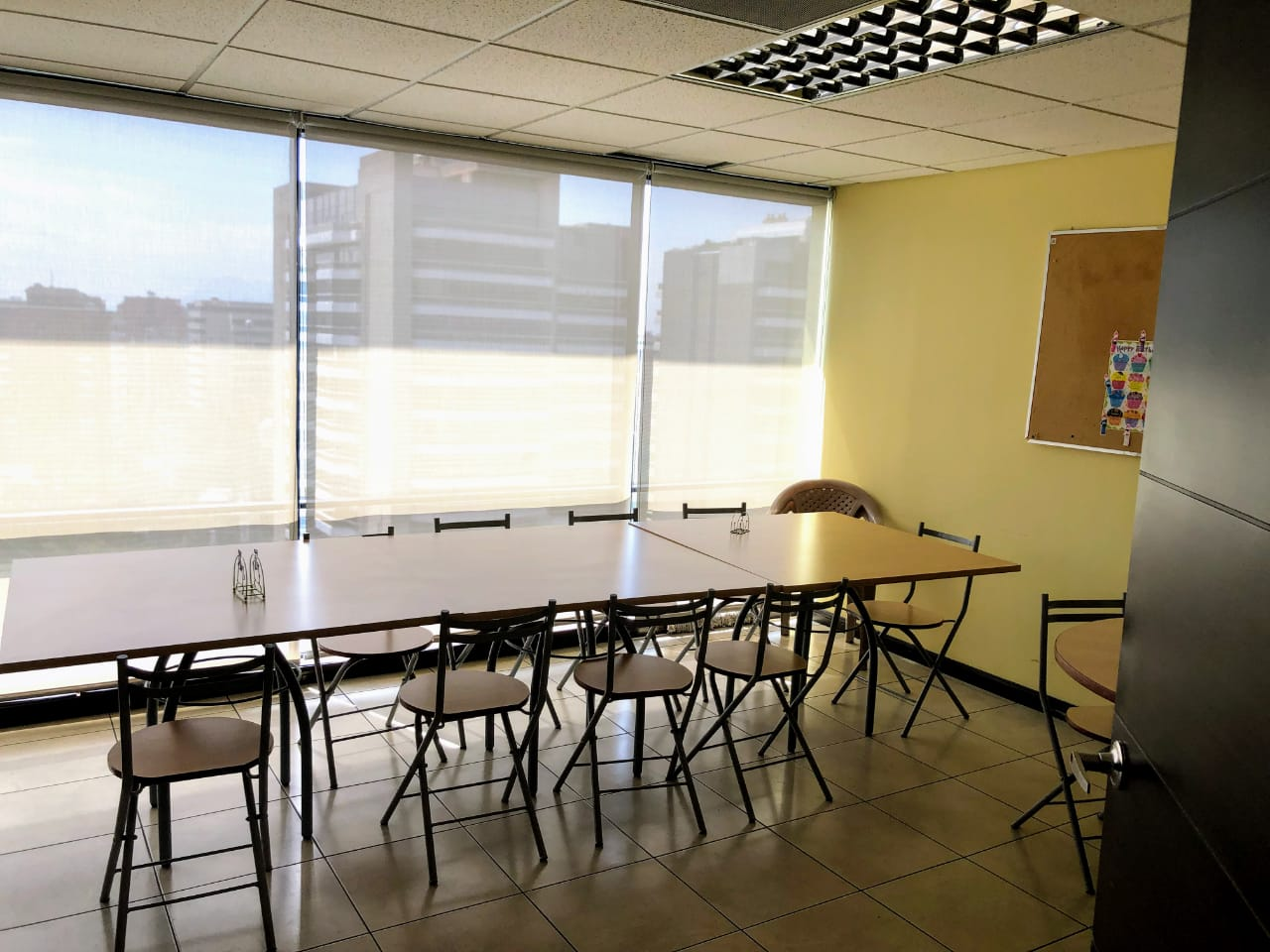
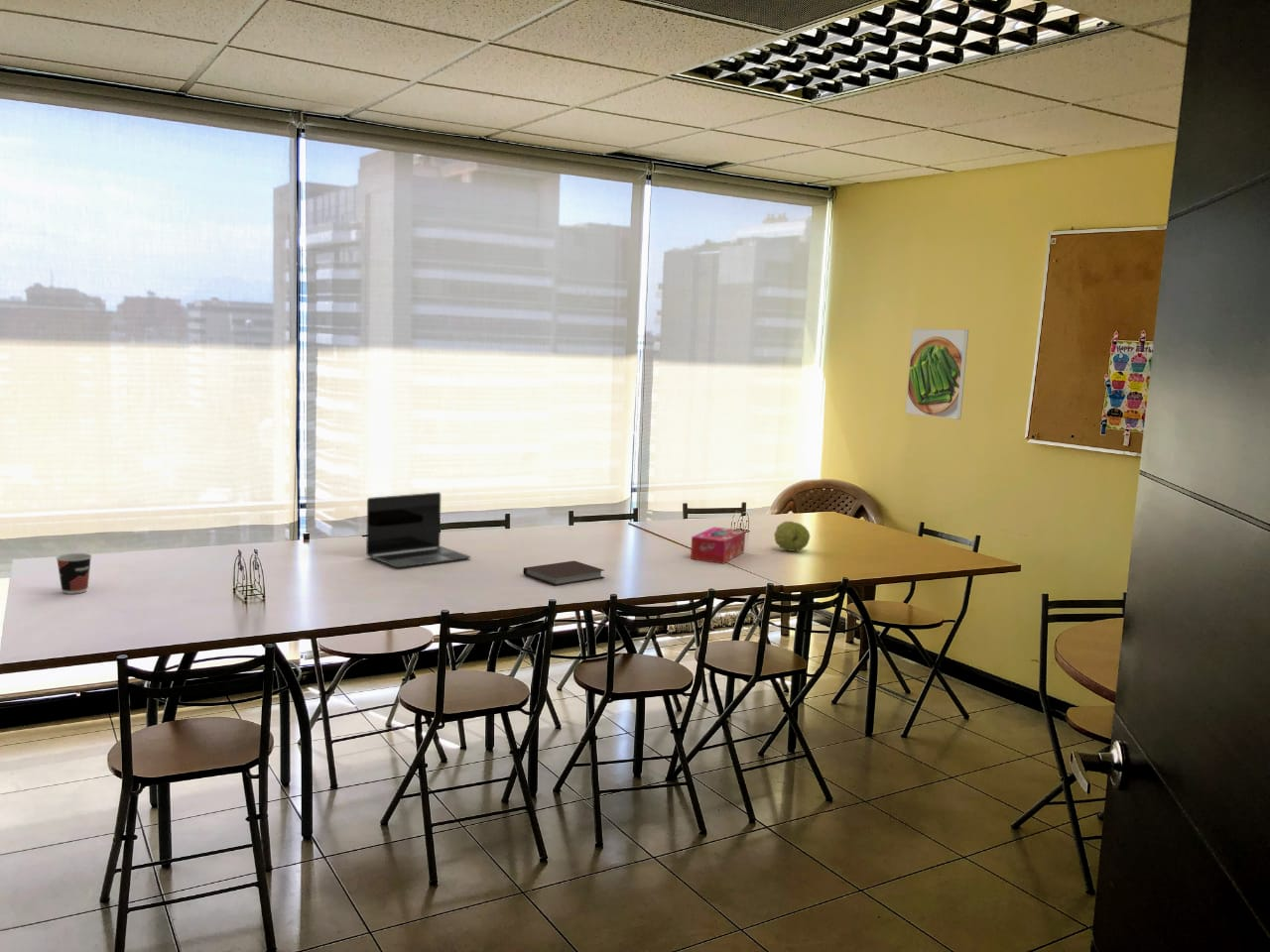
+ tissue box (718, 544)
+ notebook (564, 572)
+ cup (74, 573)
+ laptop (420, 529)
+ fruit (792, 536)
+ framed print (936, 373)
